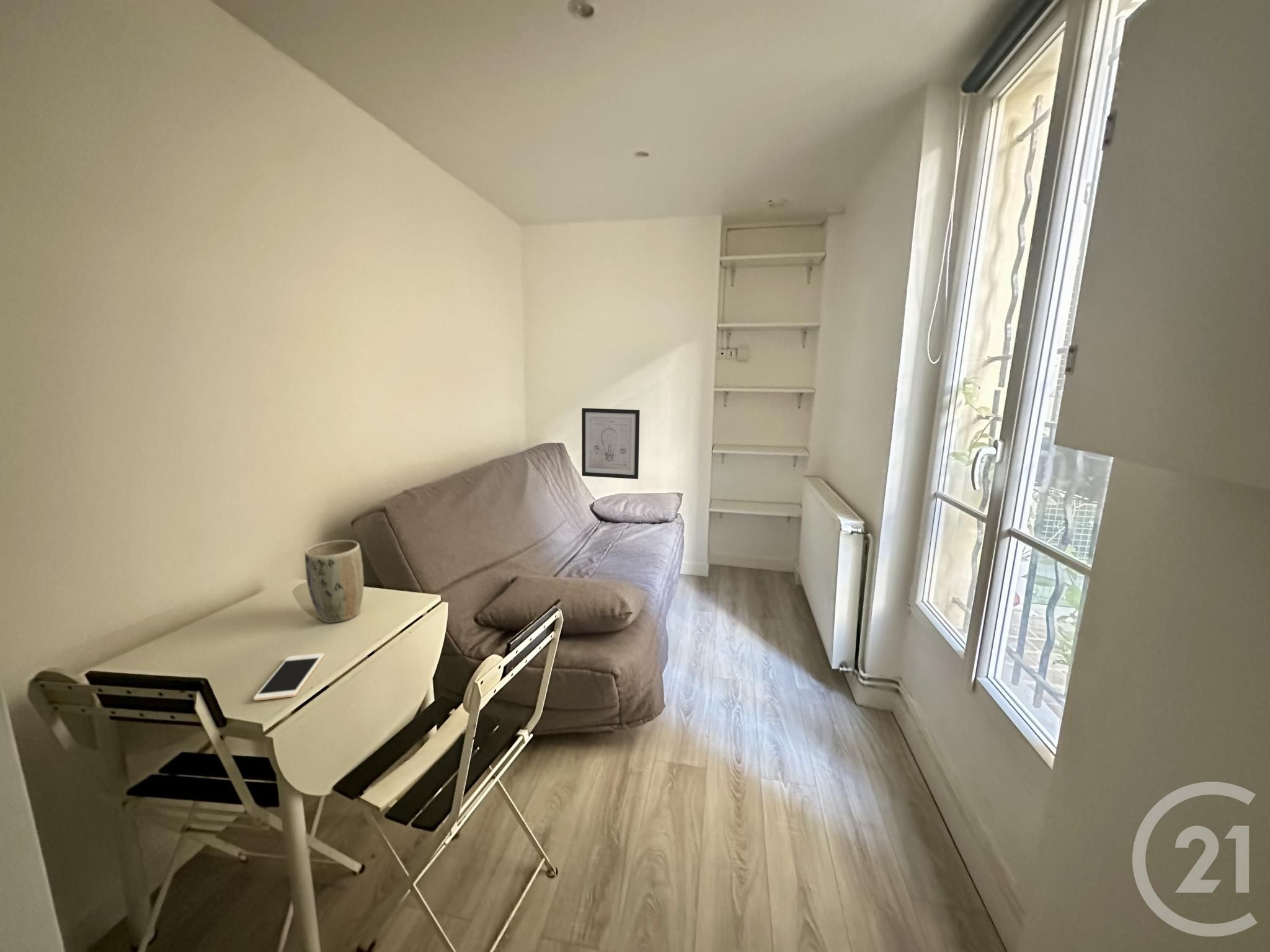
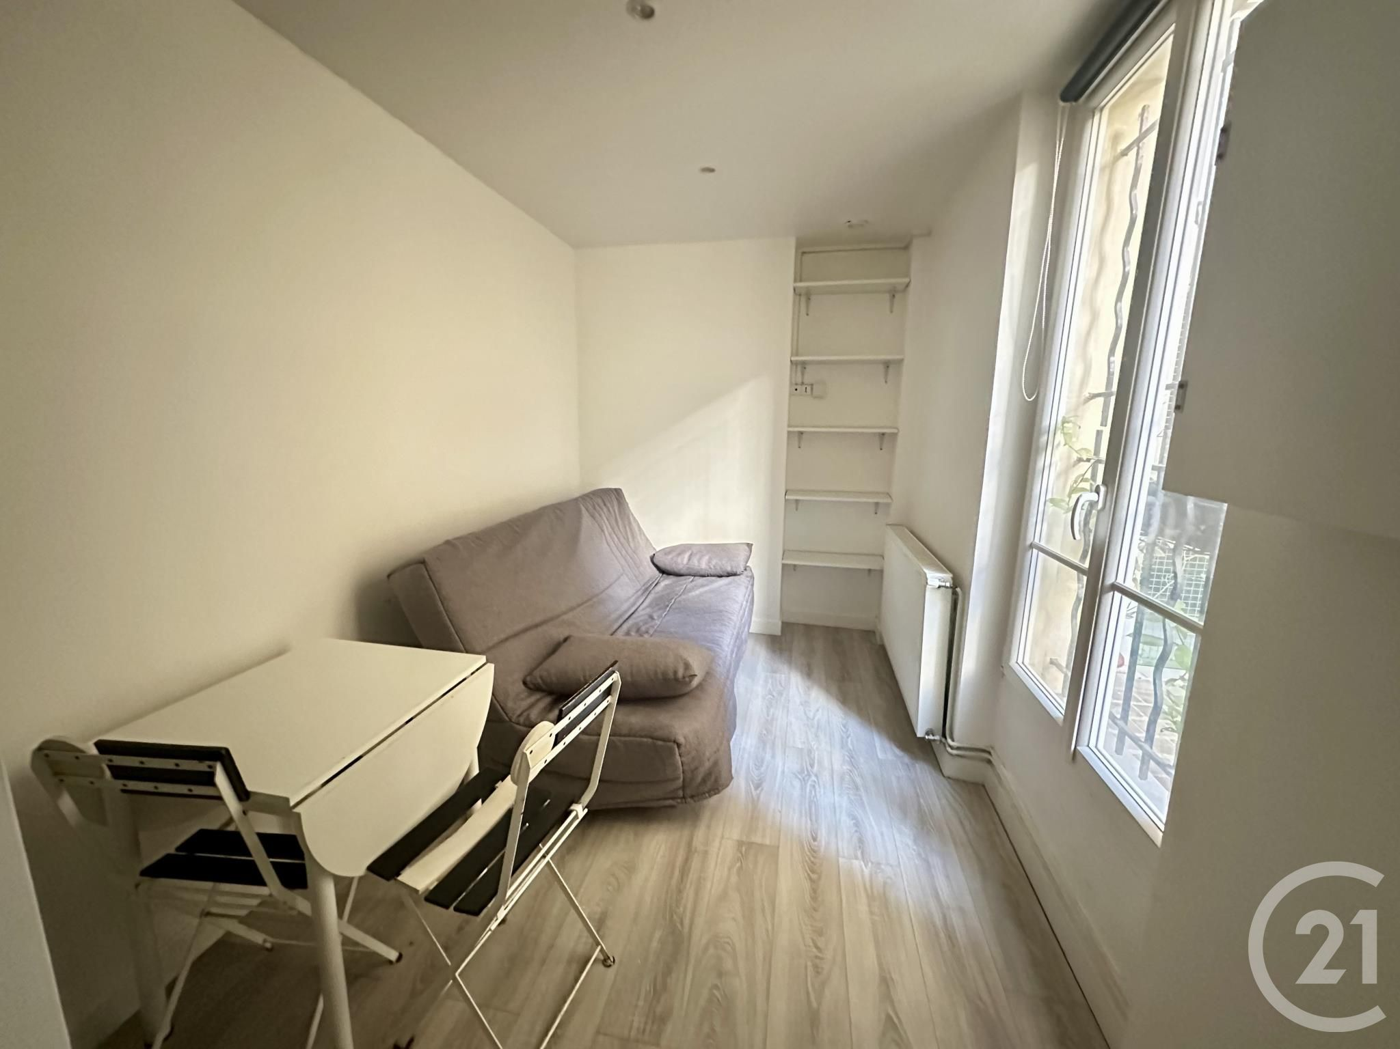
- cell phone (291, 675)
- plant pot (336, 581)
- wall art (610, 443)
